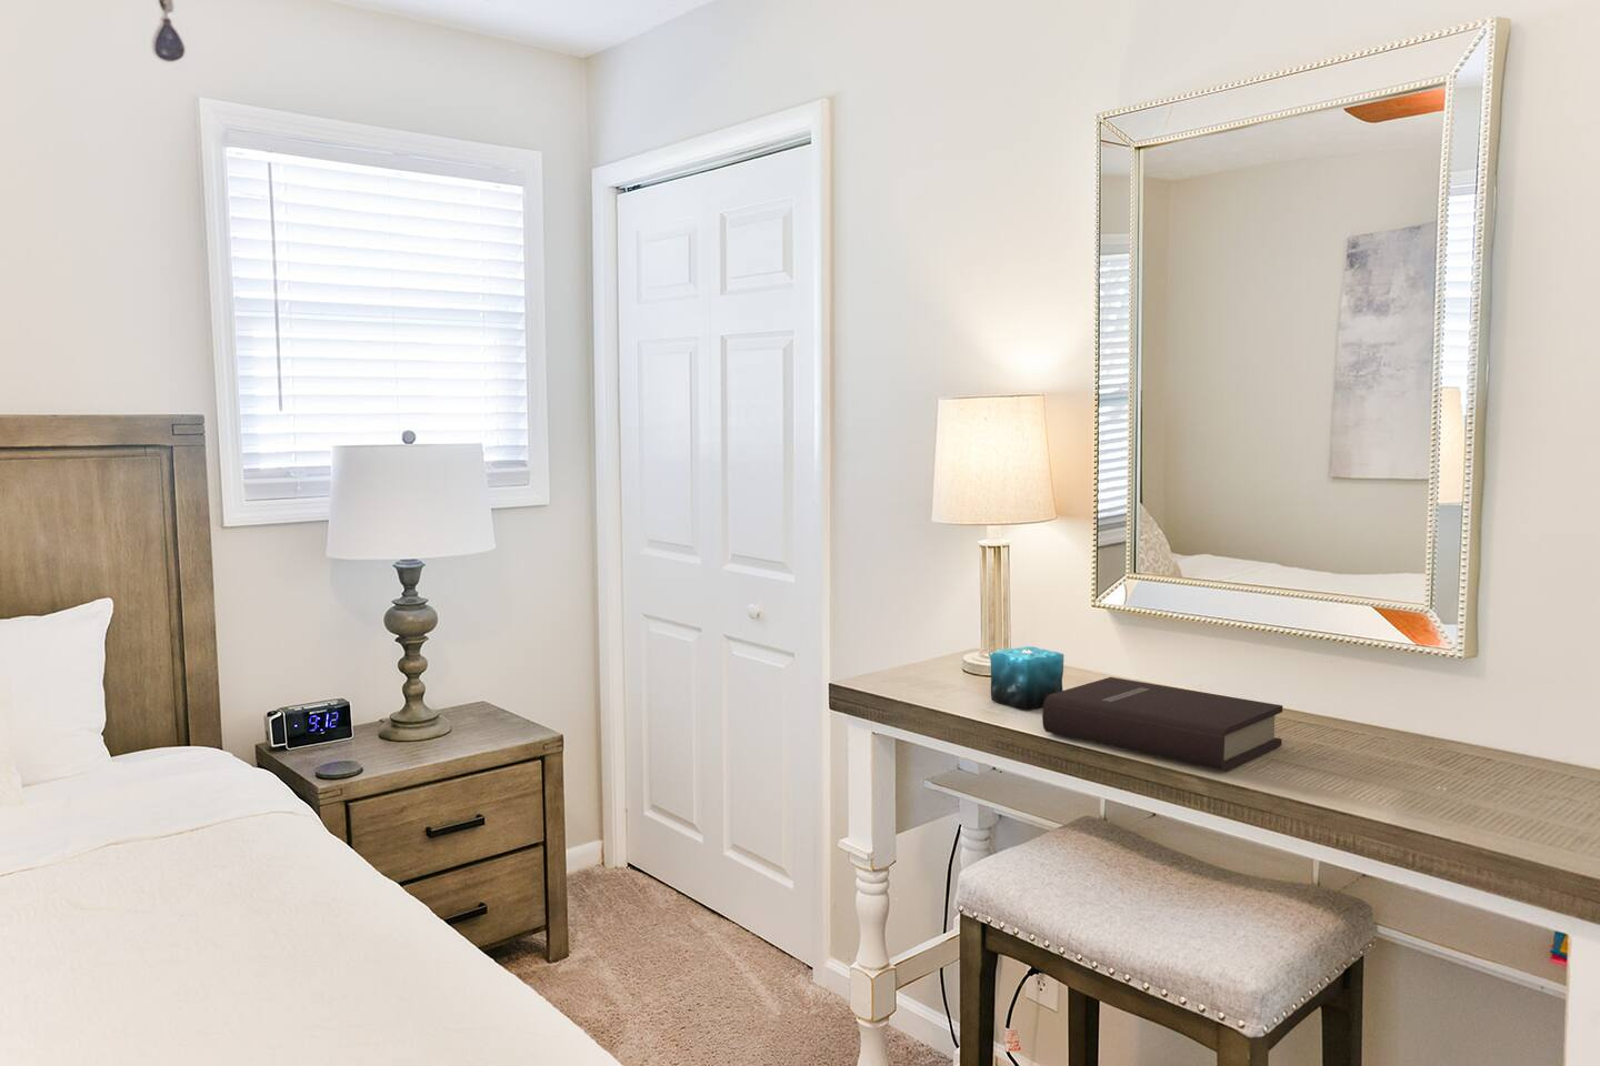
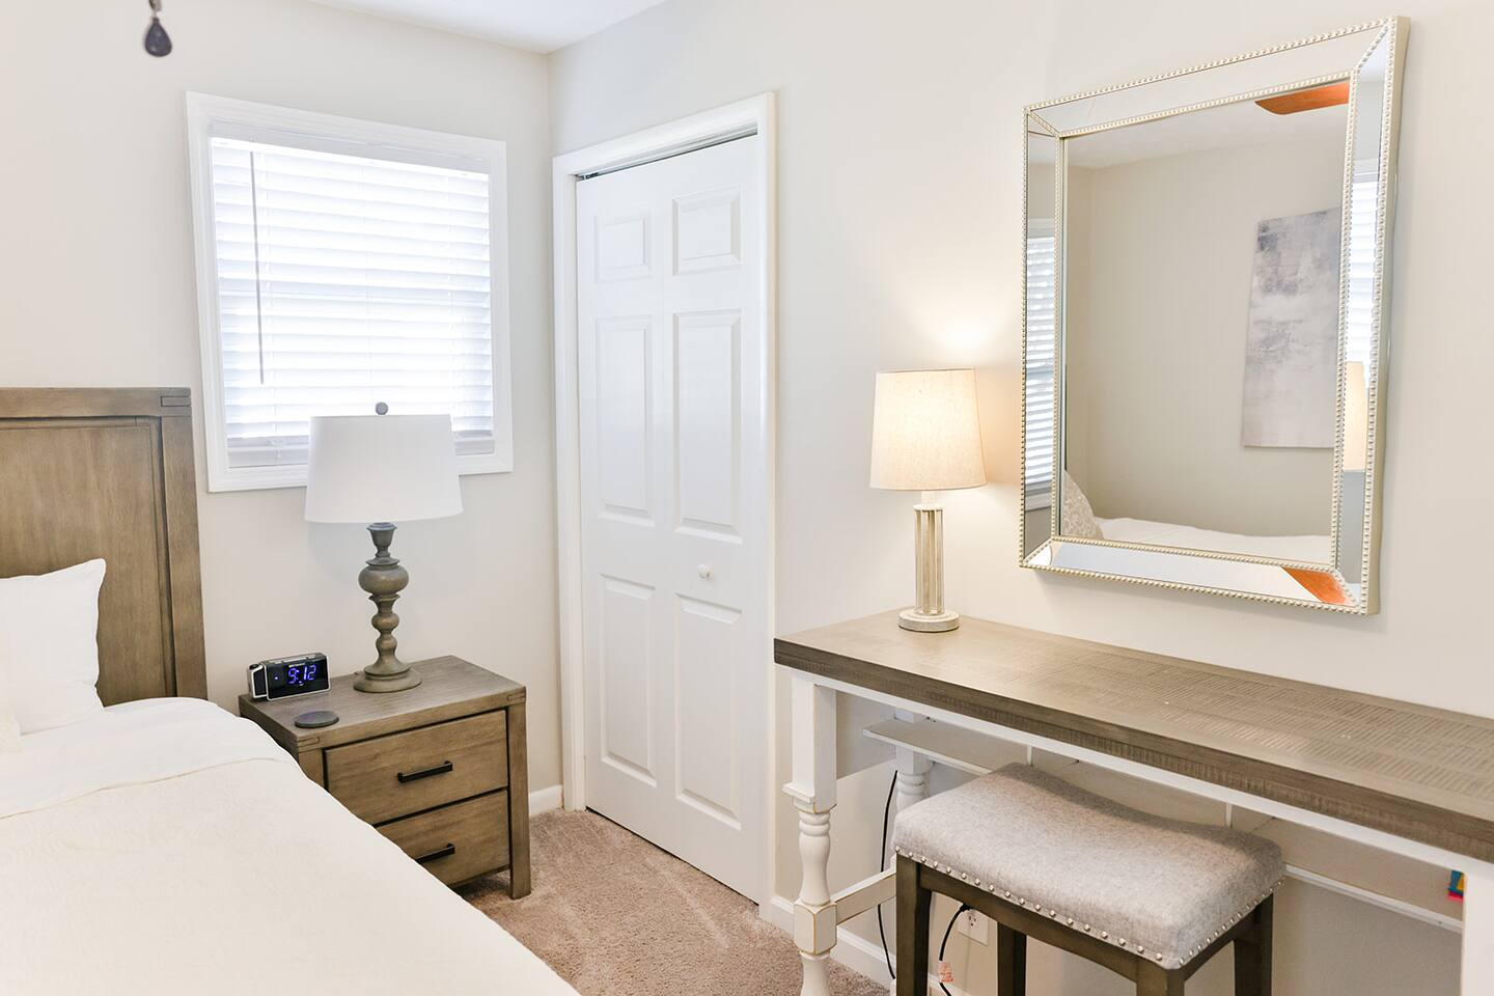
- candle (1026, 666)
- book (1158, 720)
